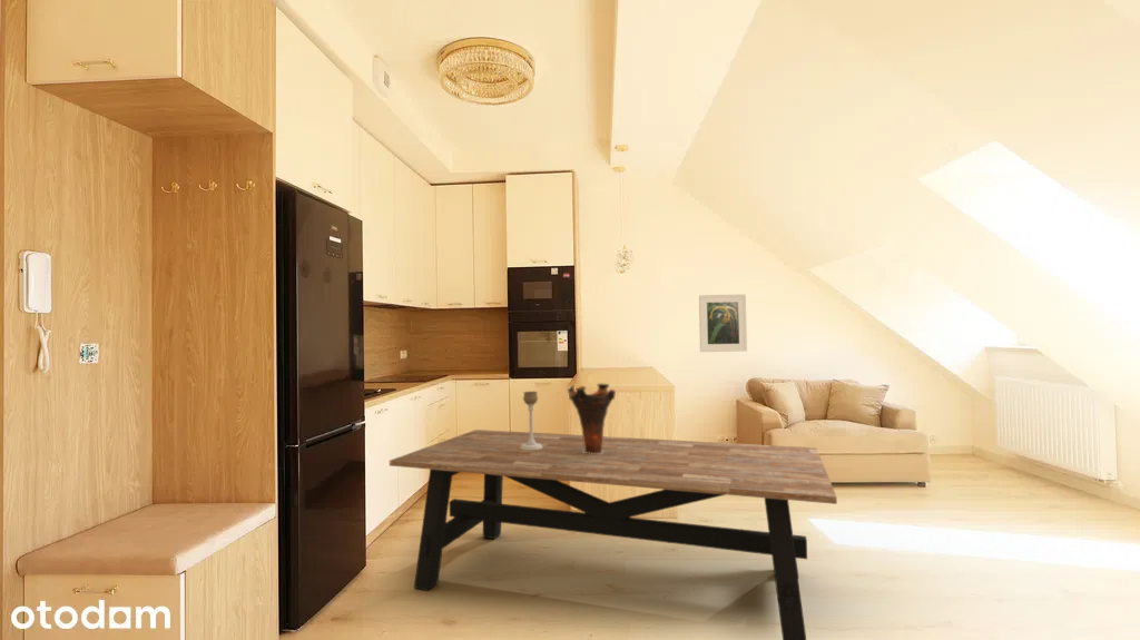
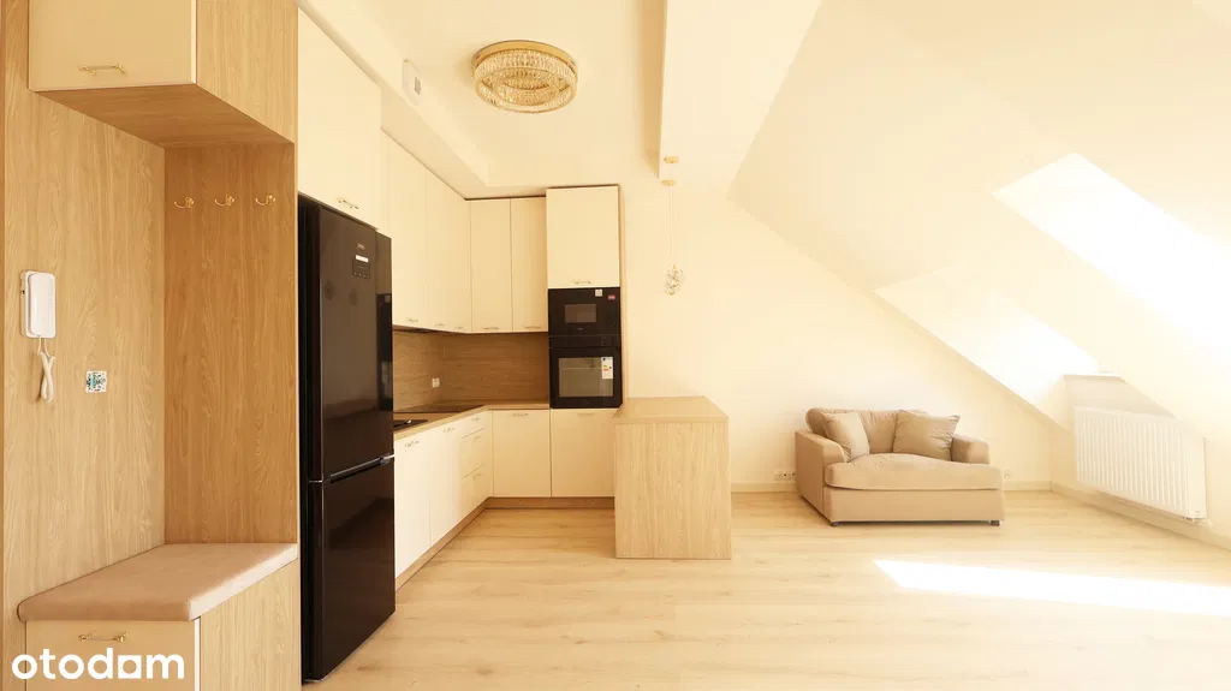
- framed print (723, 323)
- dining table (608, 516)
- vase (591, 416)
- candle holder (530, 419)
